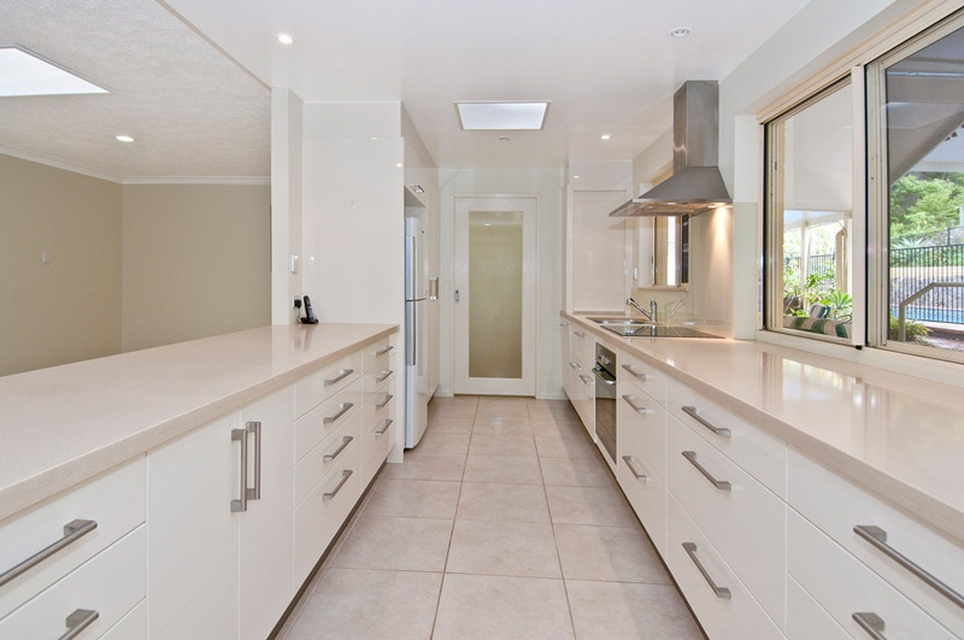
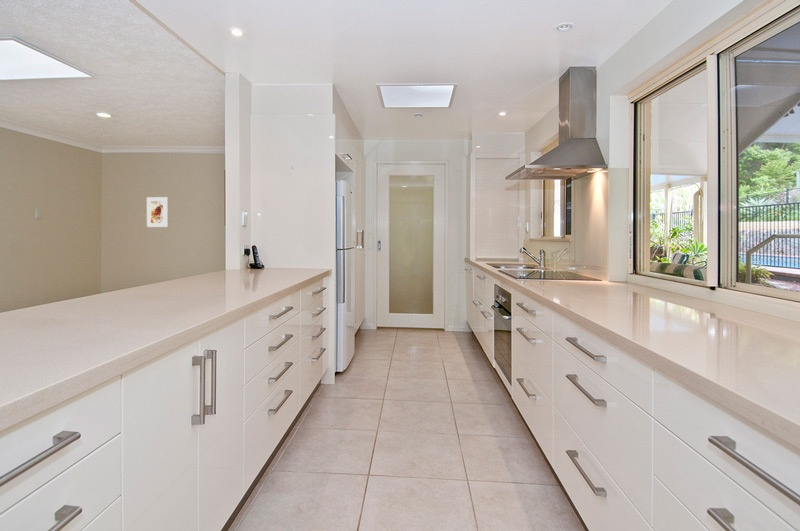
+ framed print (157, 212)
